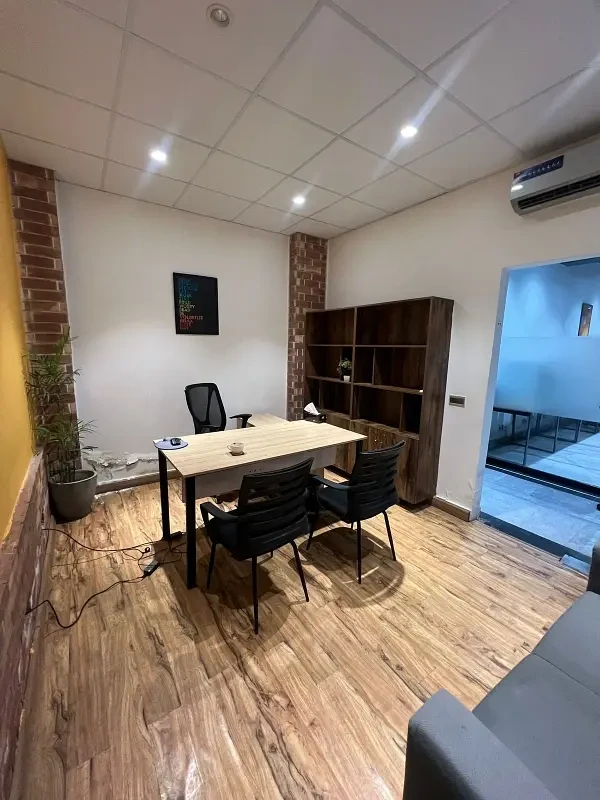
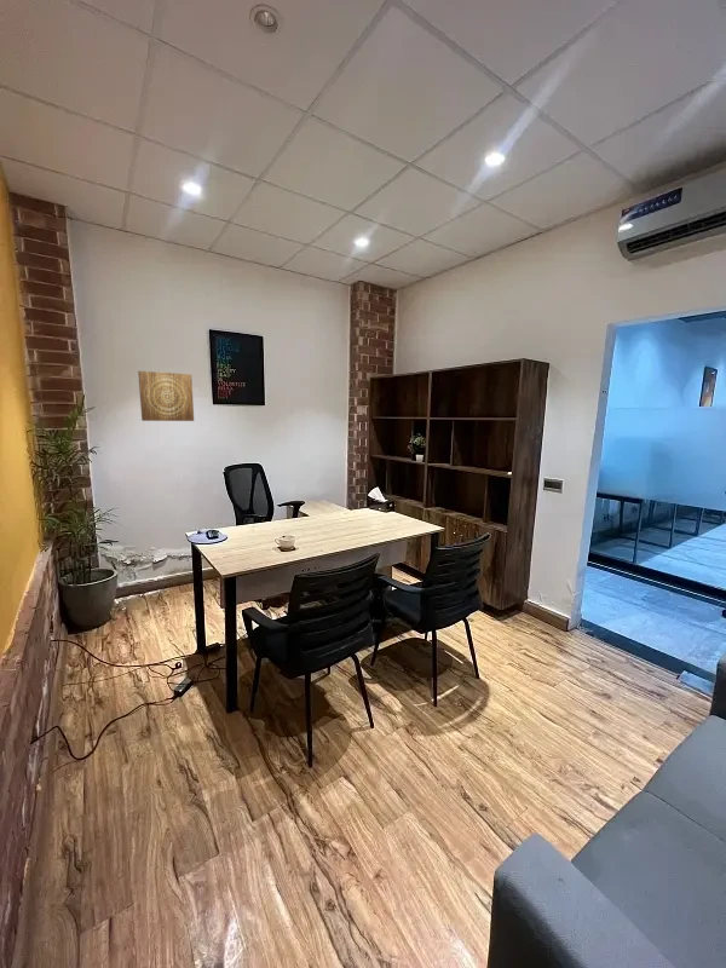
+ wall art (167, 397)
